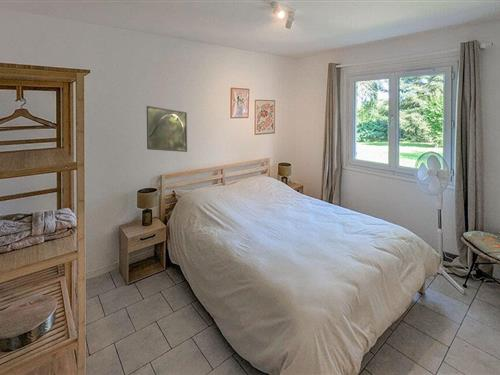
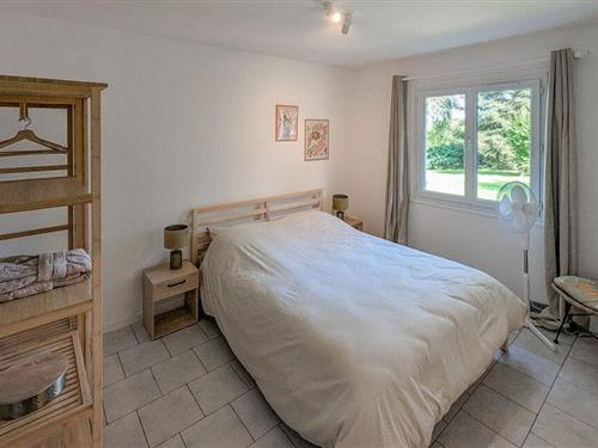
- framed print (167, 130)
